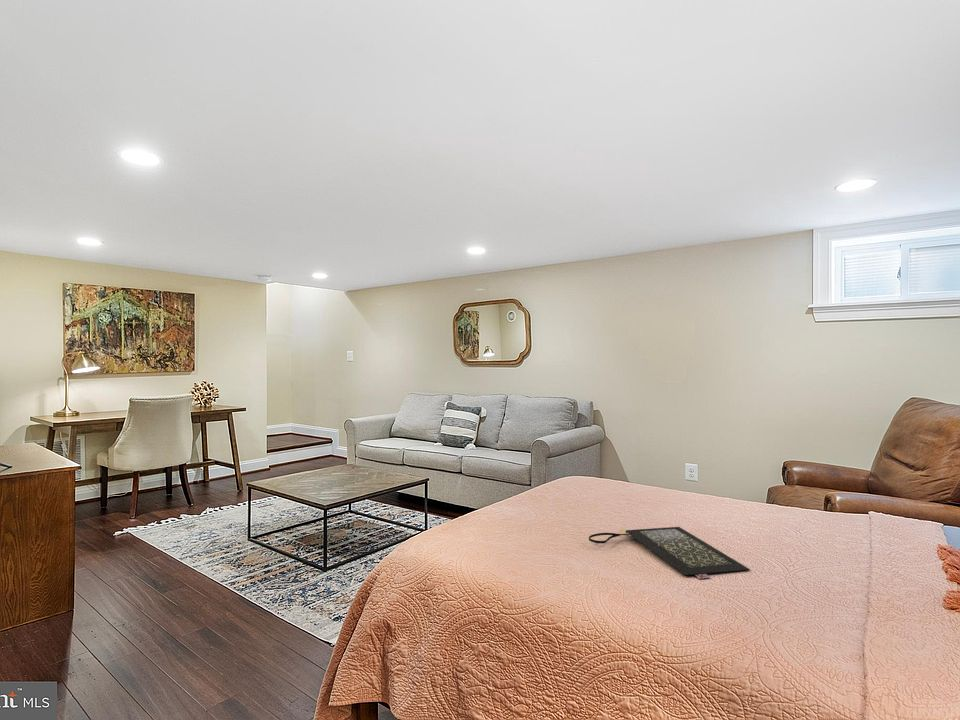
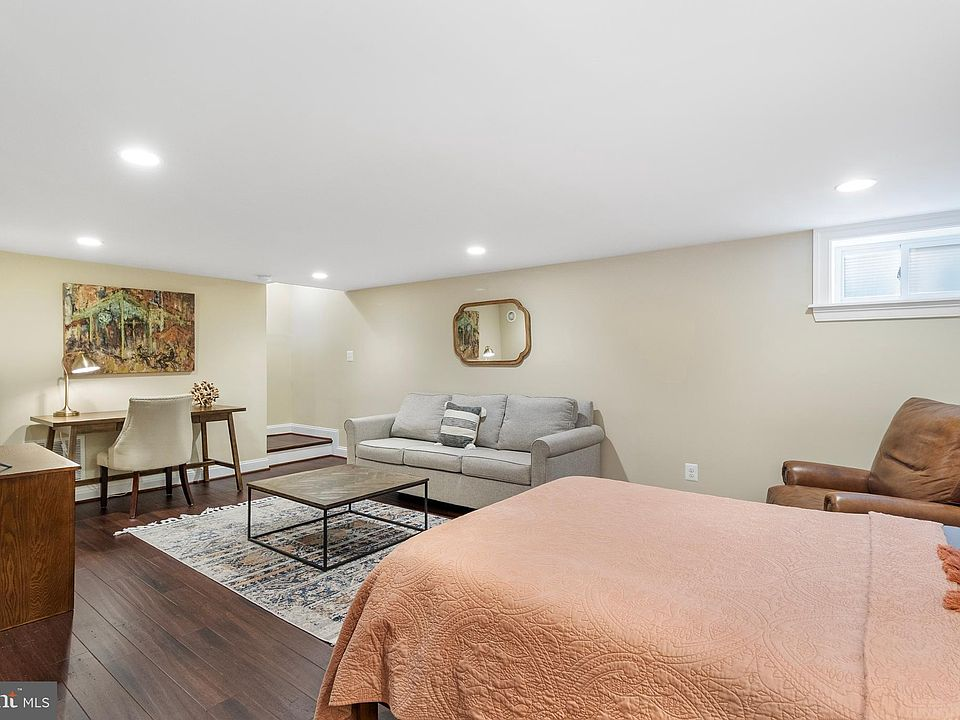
- clutch bag (675, 545)
